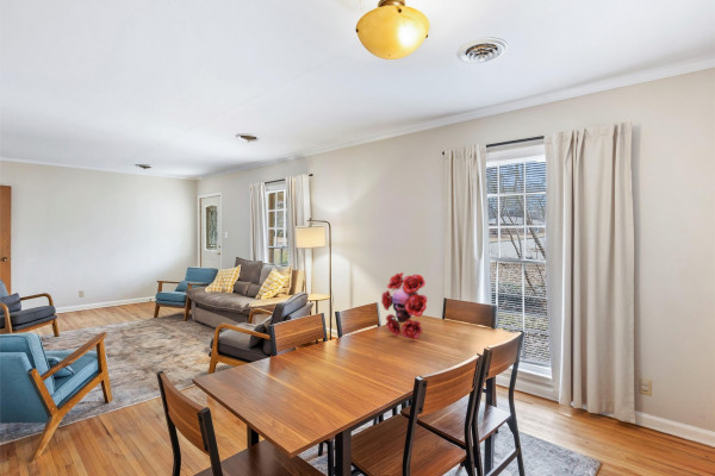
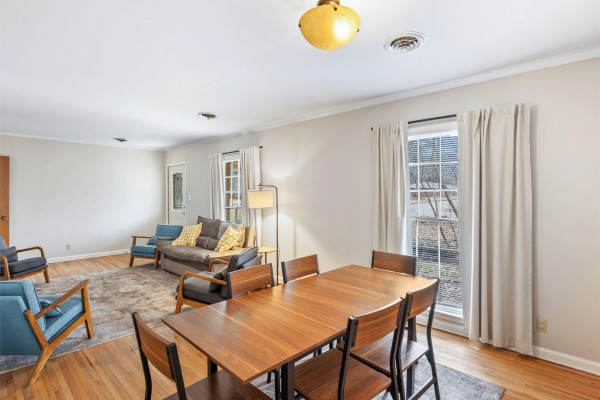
- flower arrangement (404, 305)
